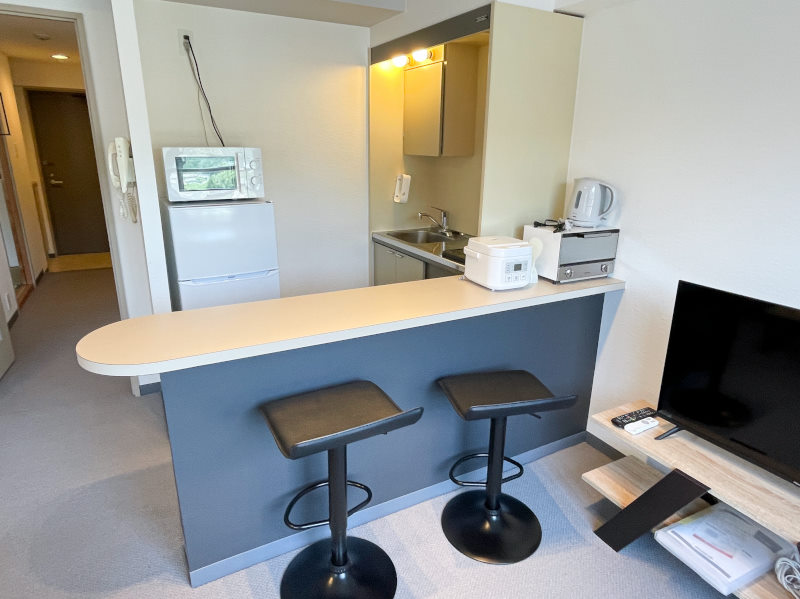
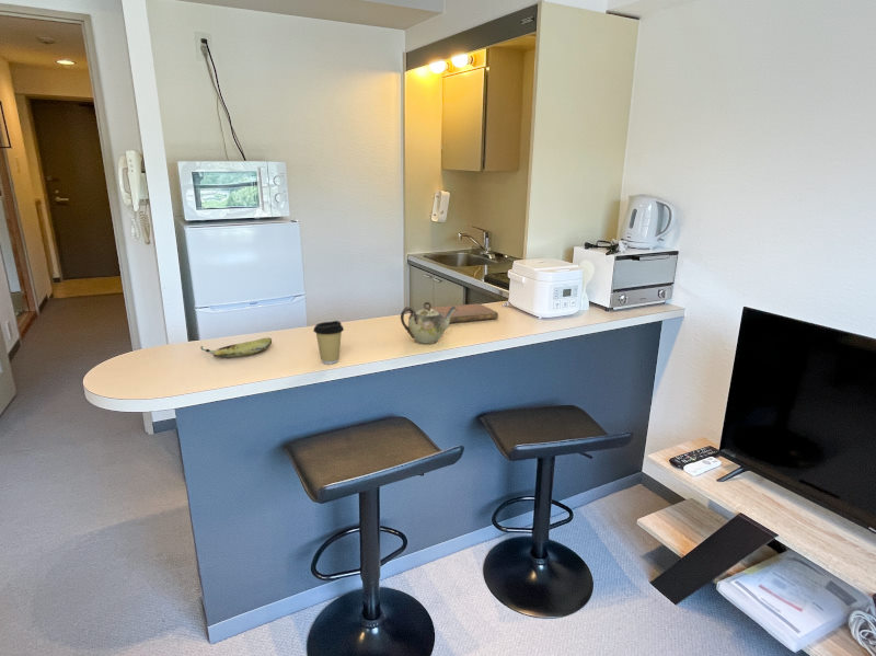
+ coffee cup (328, 342)
+ fruit (238, 347)
+ notebook (461, 313)
+ teapot (429, 321)
